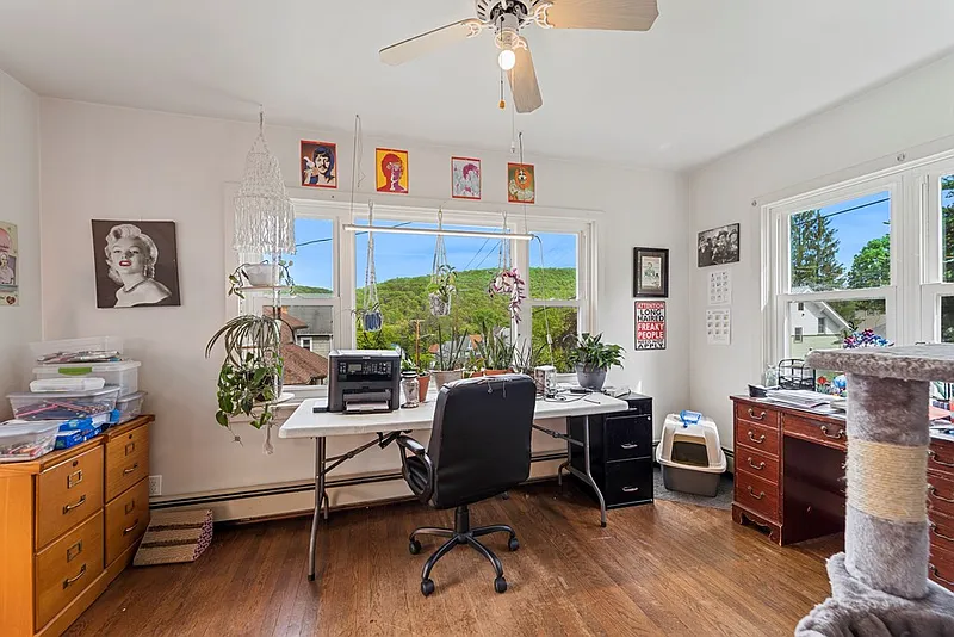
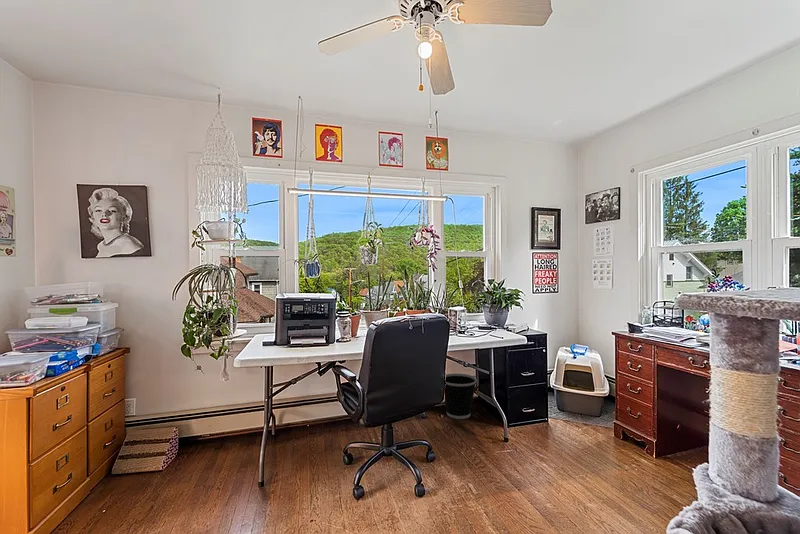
+ wastebasket (458, 396)
